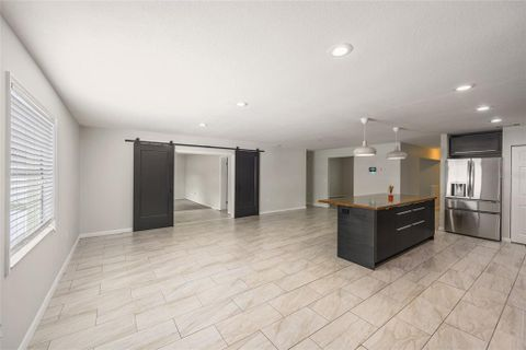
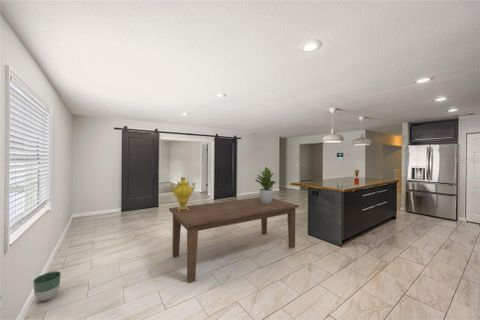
+ dining table (236, 223)
+ planter (47, 287)
+ decorative urn (183, 193)
+ potted plant (266, 184)
